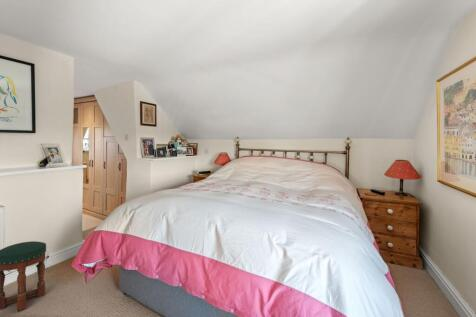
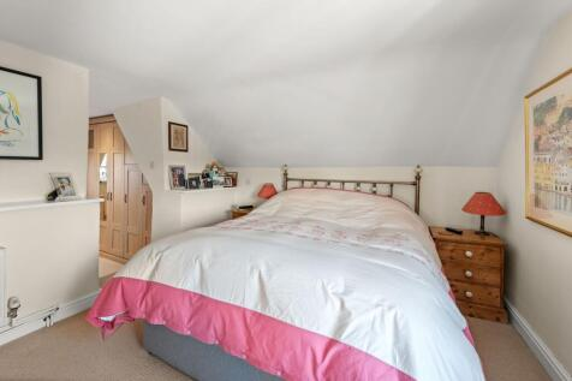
- stool (21, 272)
